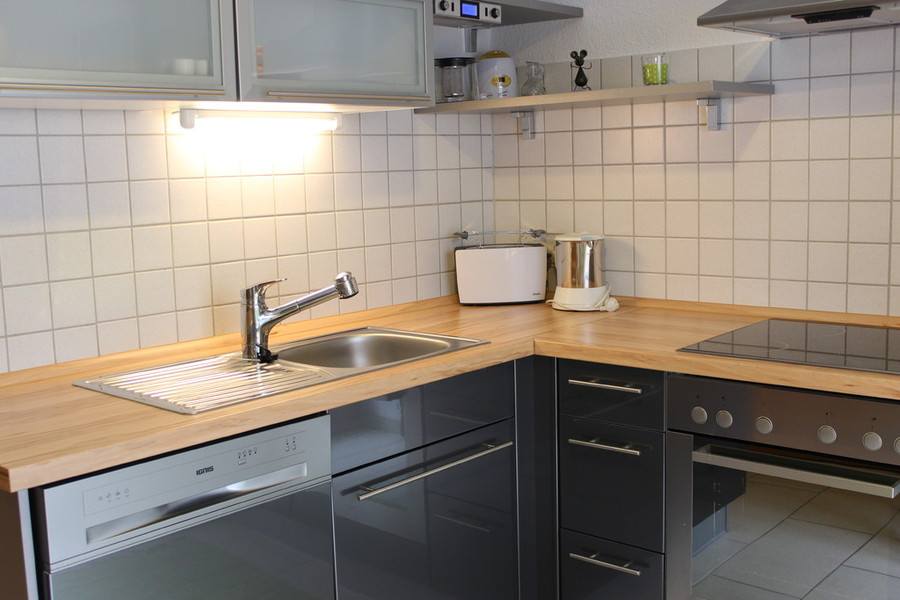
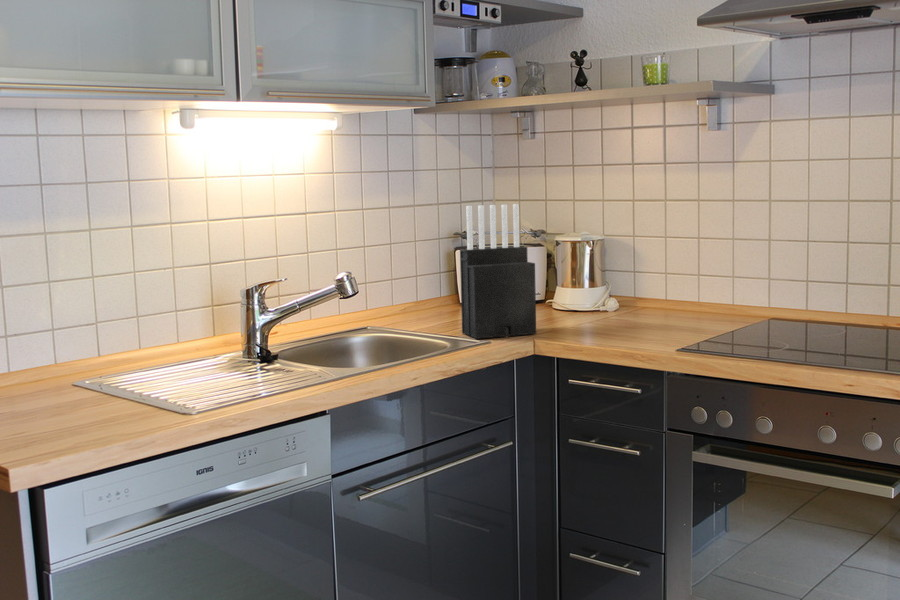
+ knife block (499, 270)
